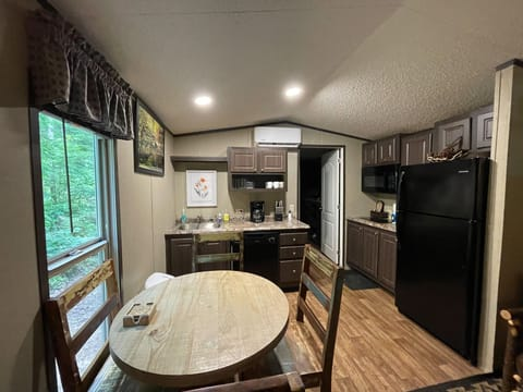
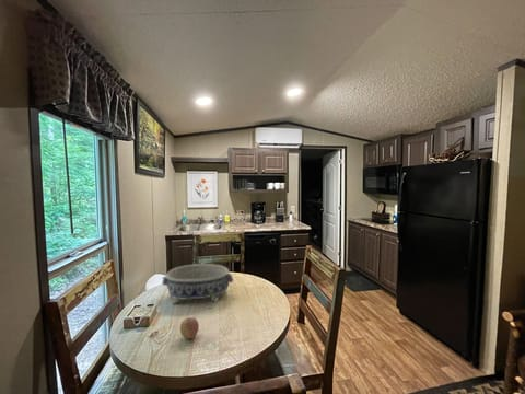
+ fruit (189, 327)
+ decorative bowl (198, 282)
